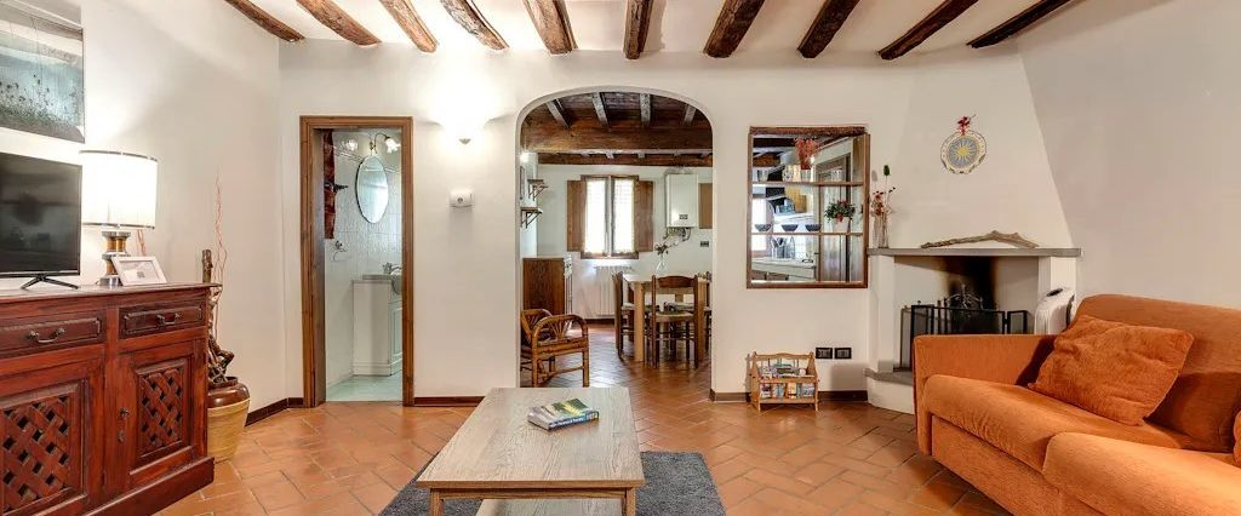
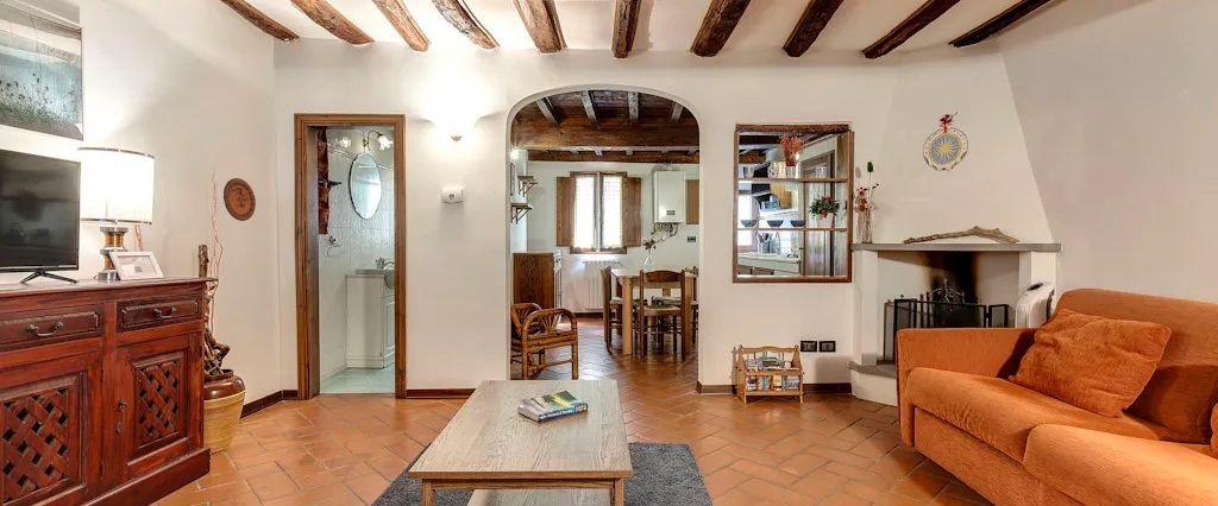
+ decorative plate (239, 200)
